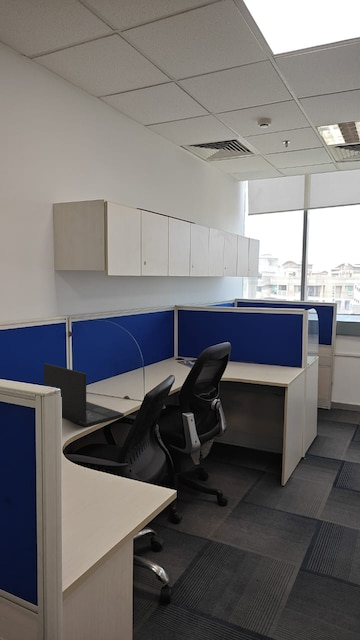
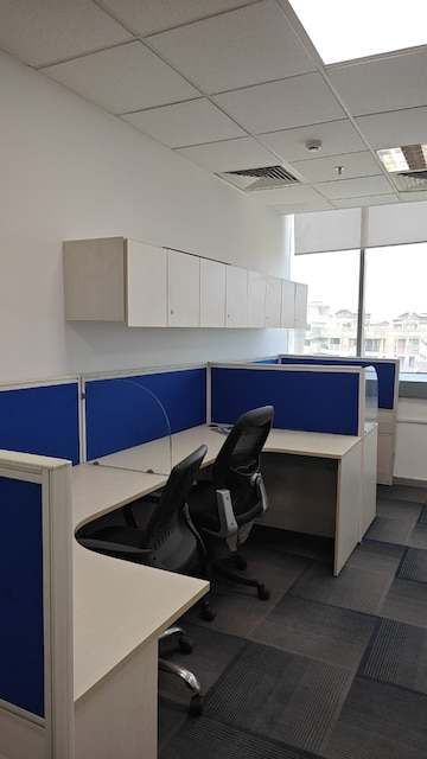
- laptop (83, 389)
